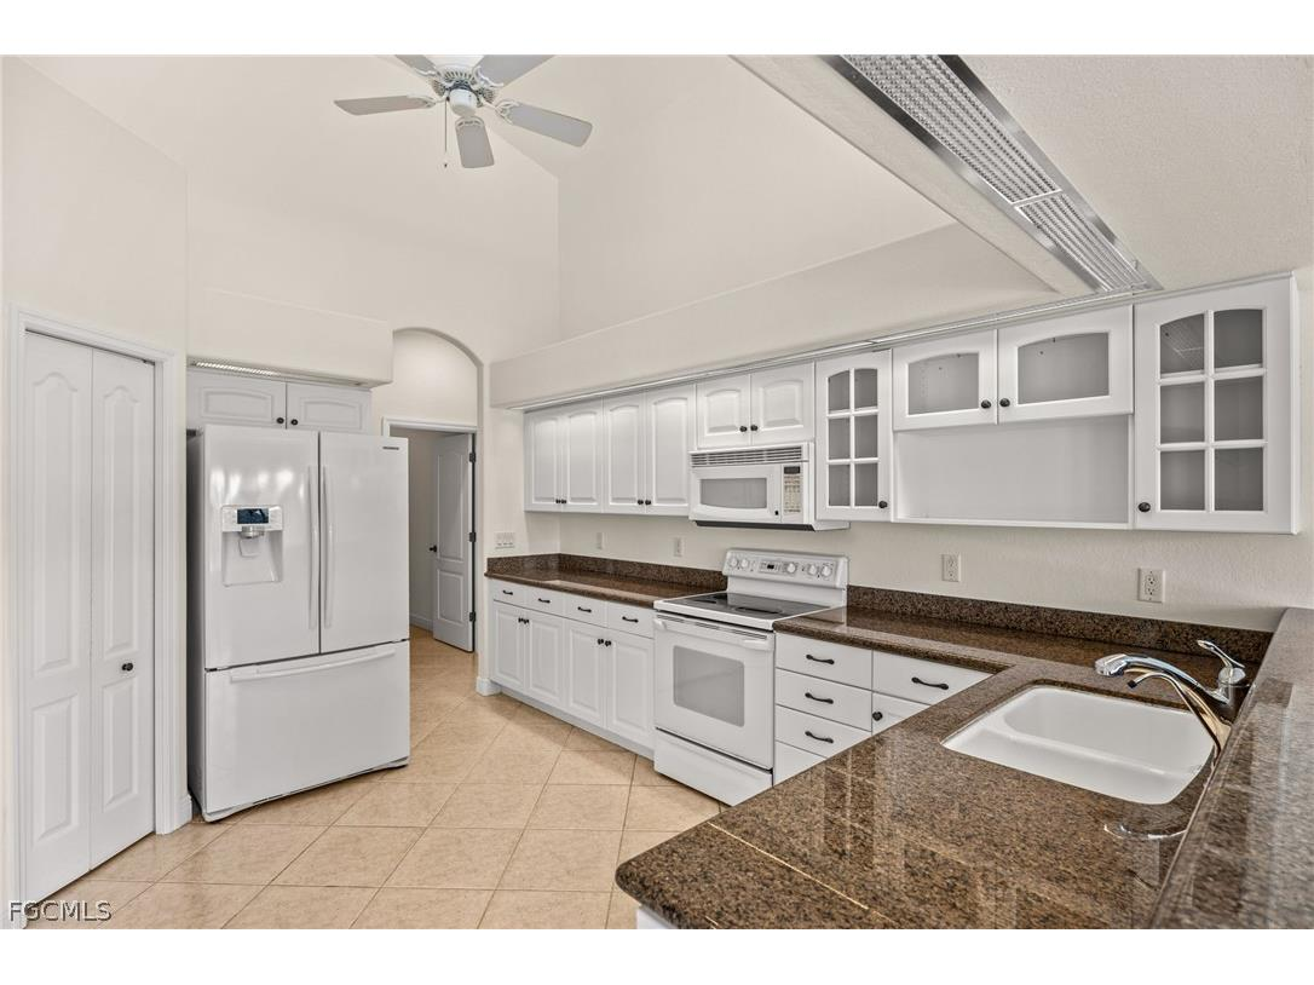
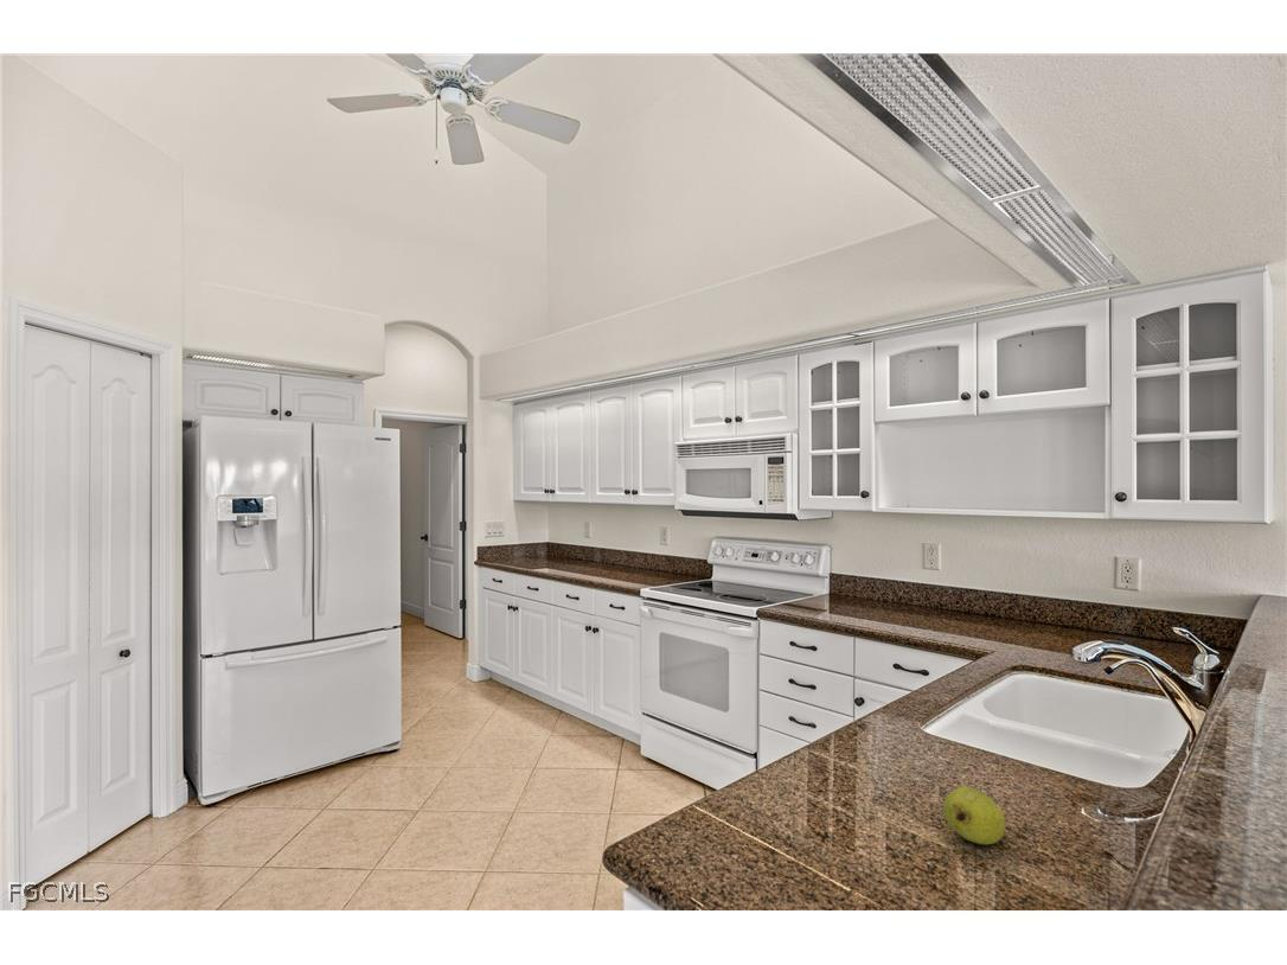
+ fruit (982, 813)
